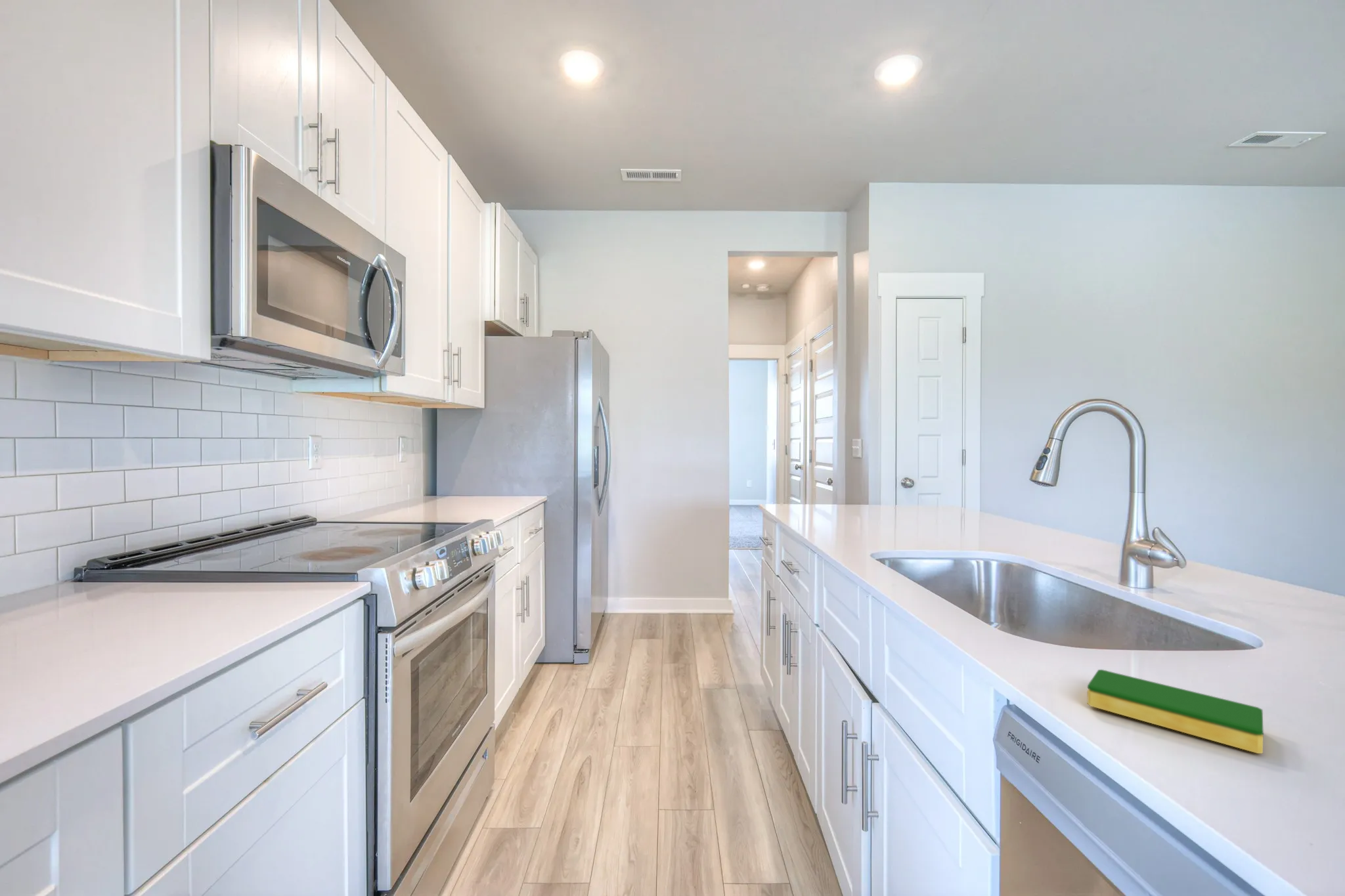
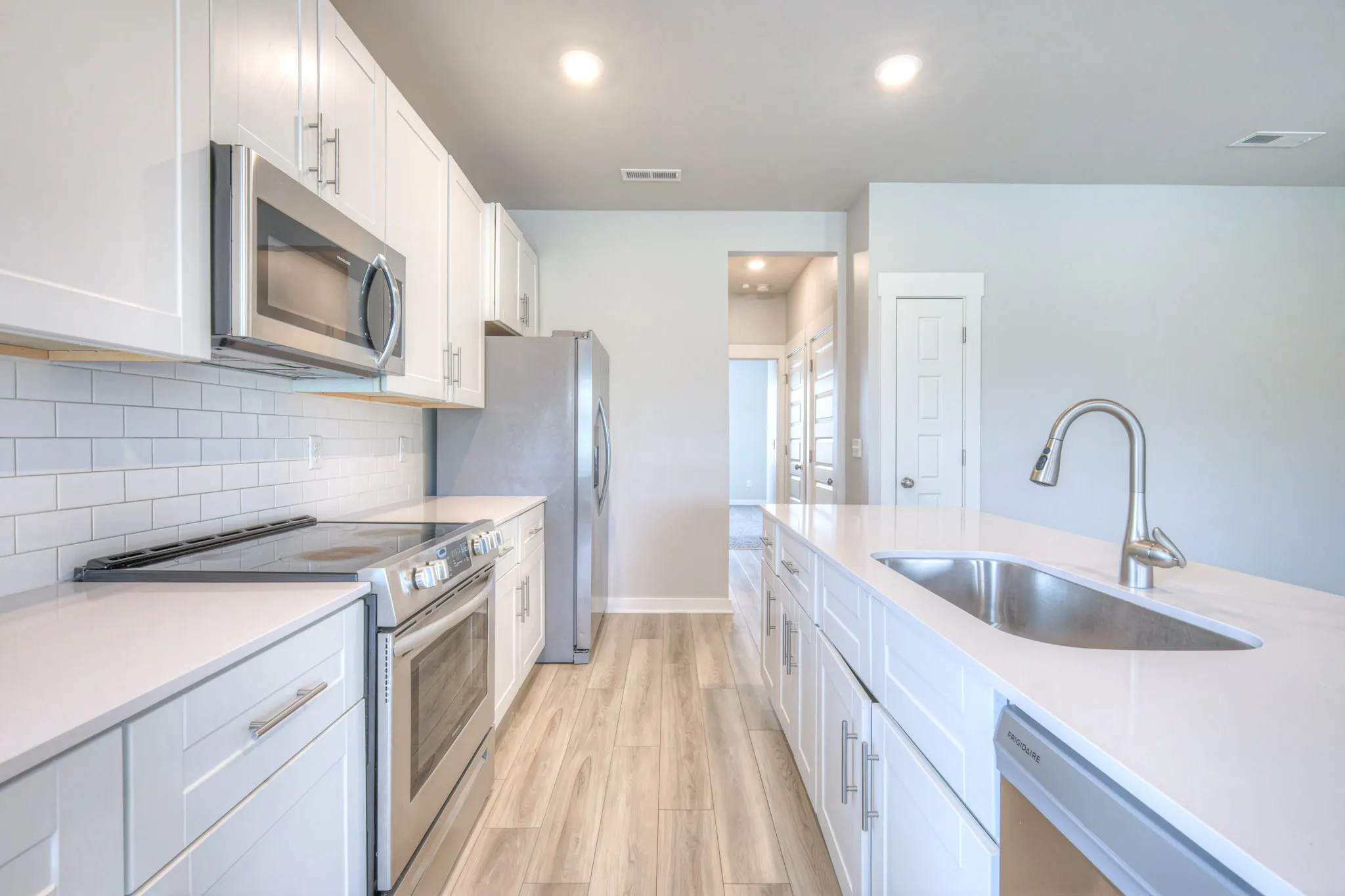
- dish sponge (1170, 706)
